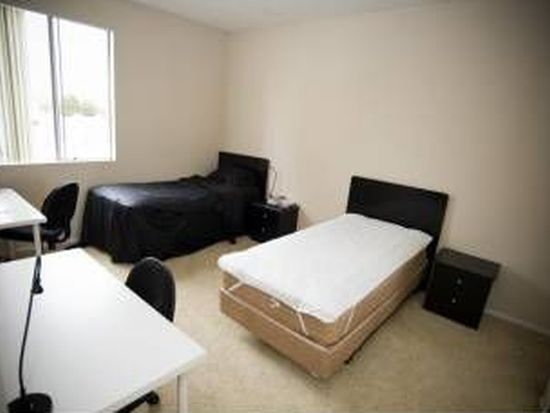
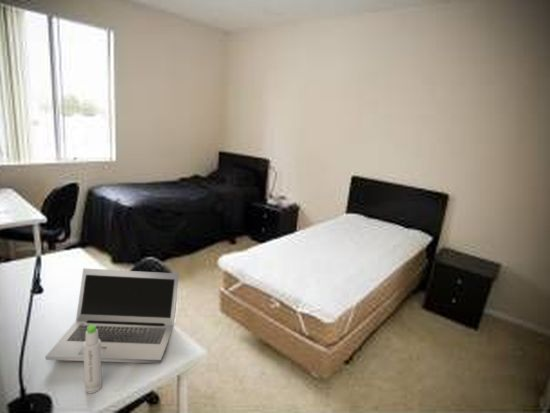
+ bottle (92, 357)
+ laptop (119, 312)
